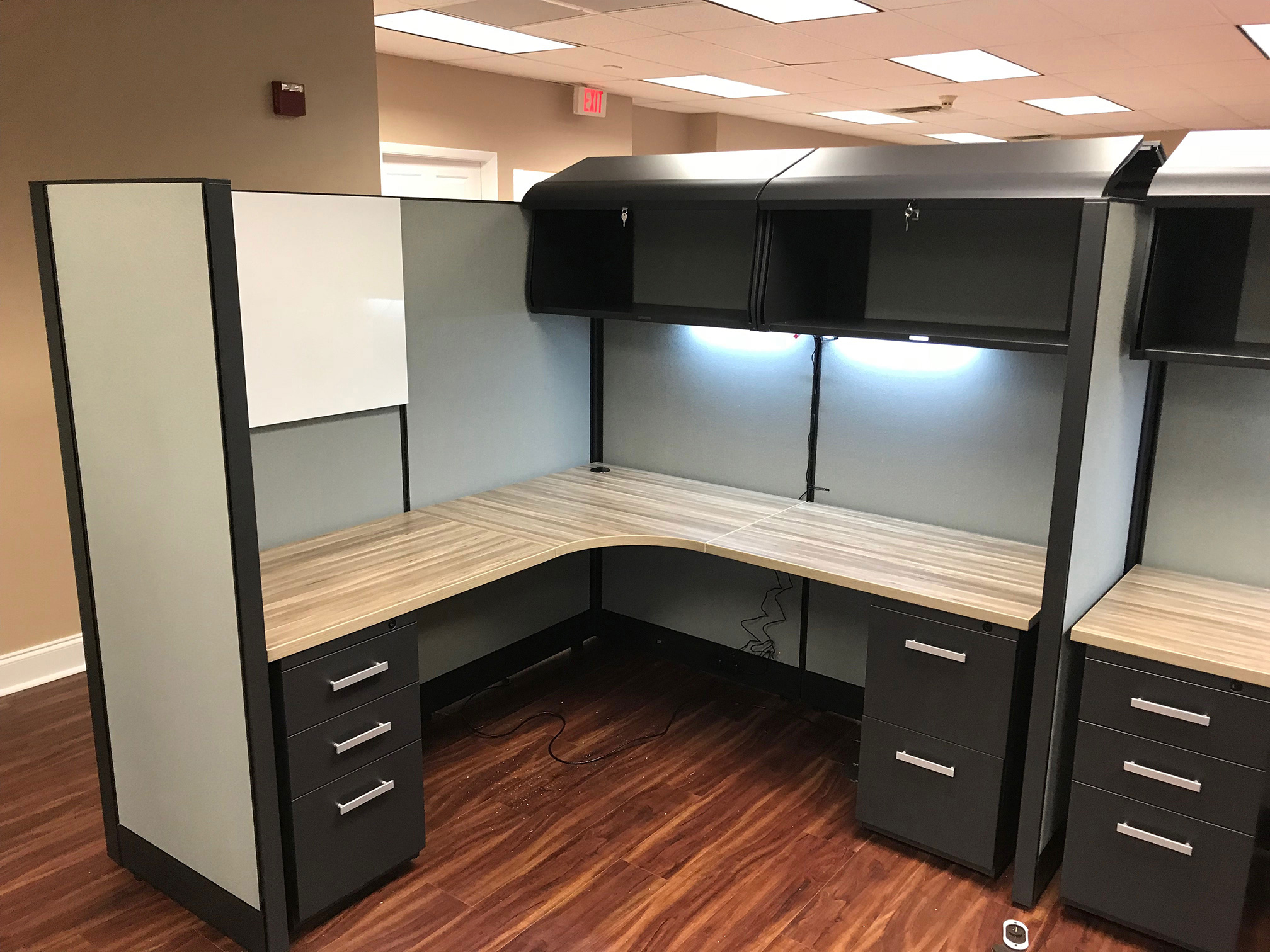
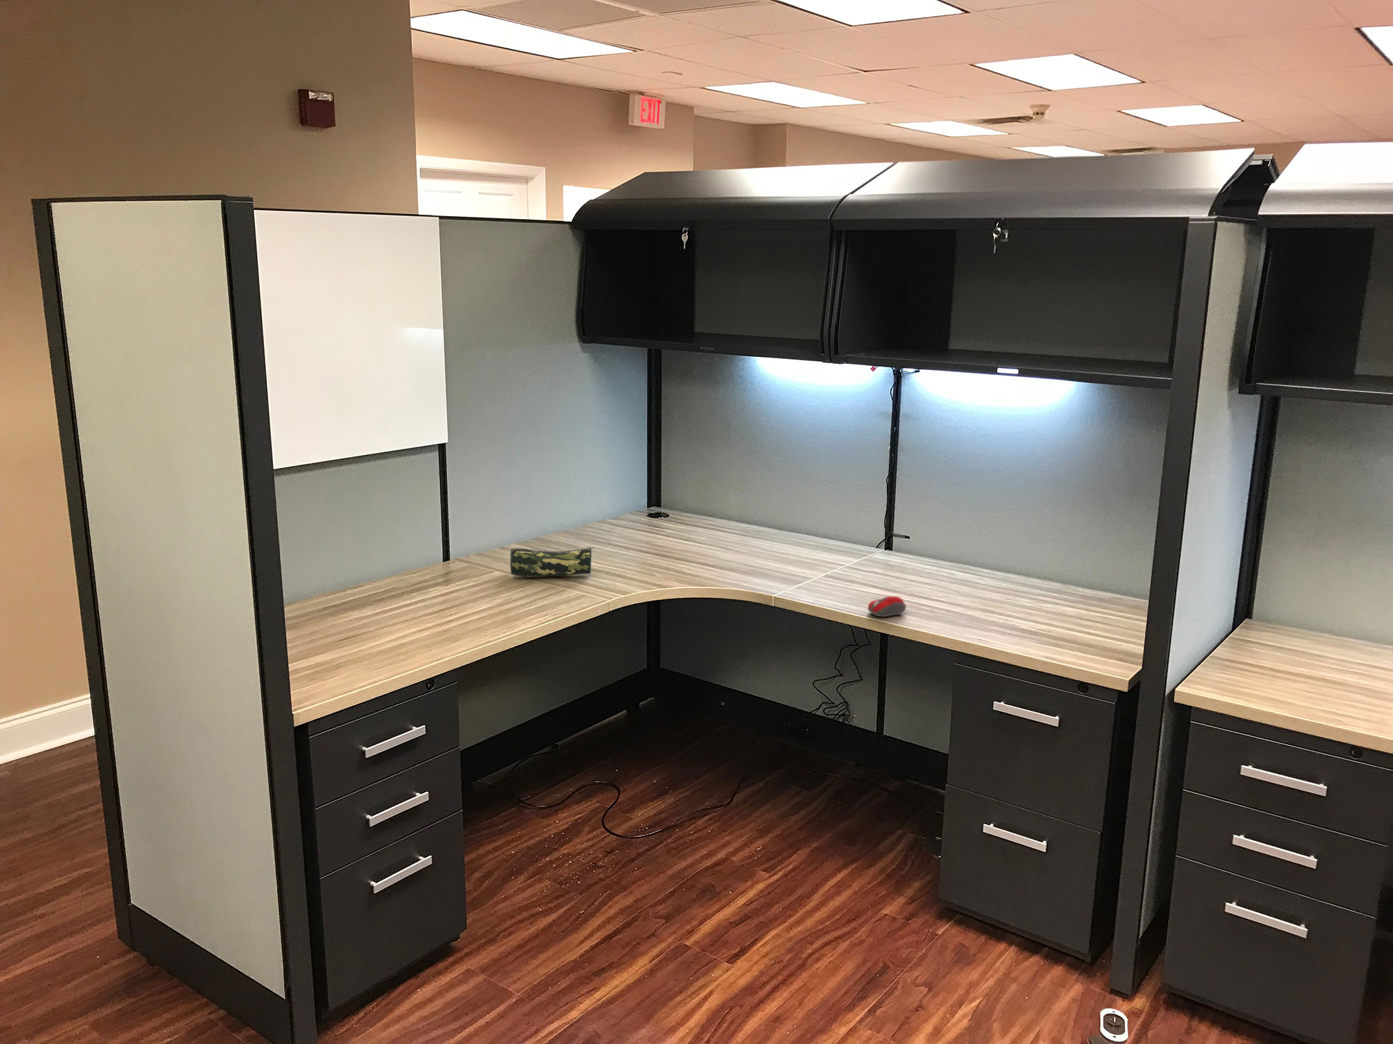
+ computer mouse (887, 605)
+ pencil case (554, 561)
